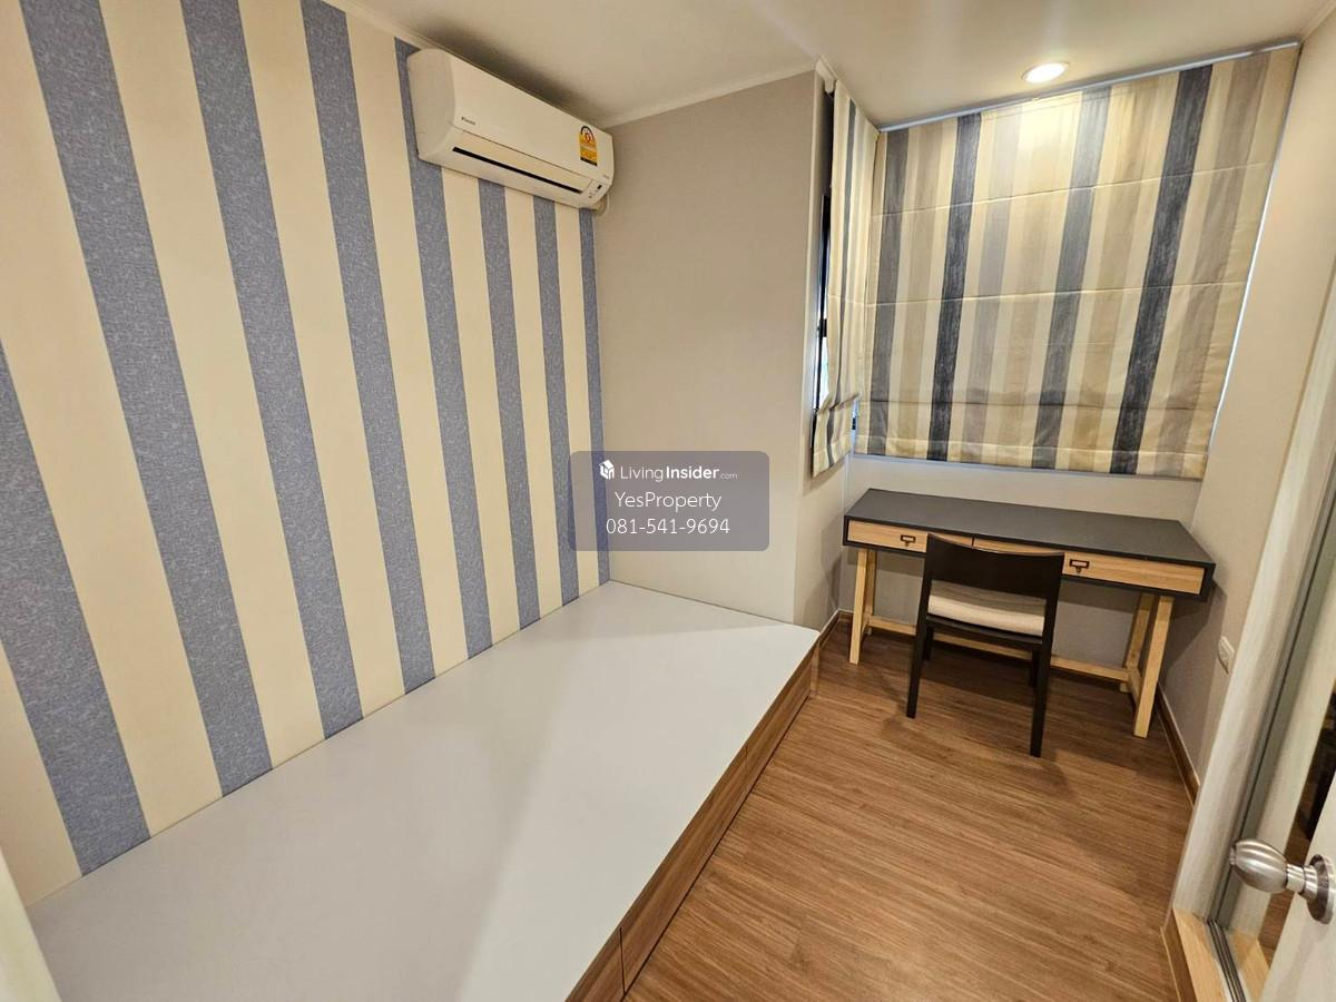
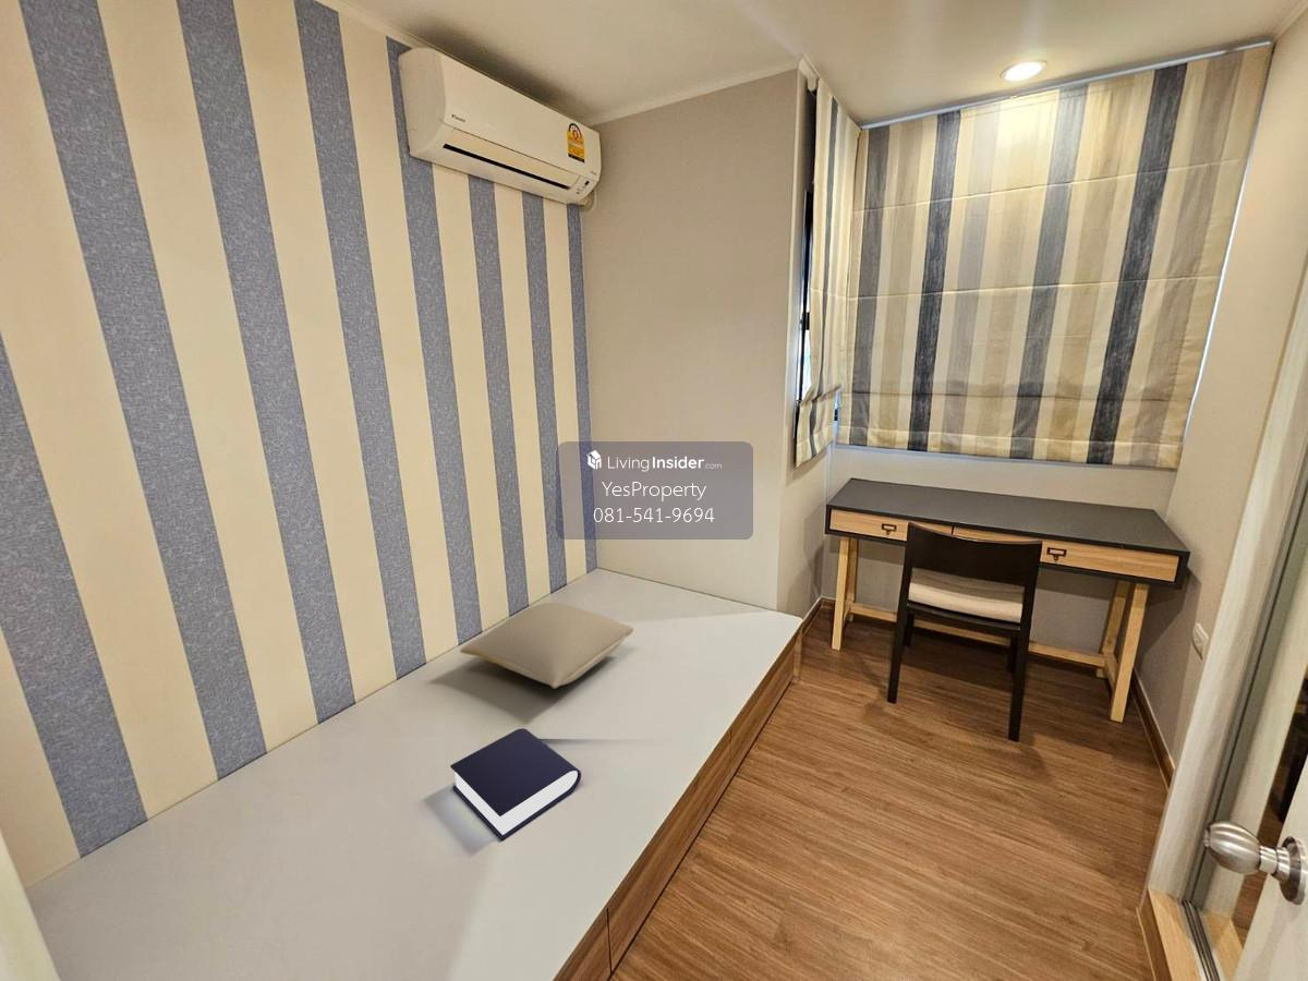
+ book (516, 775)
+ pillow (549, 639)
